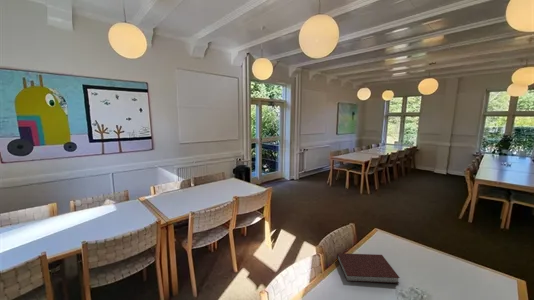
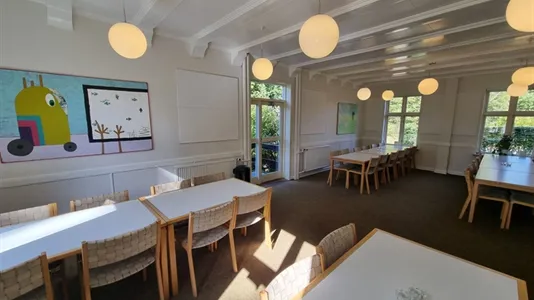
- notebook (365, 267)
